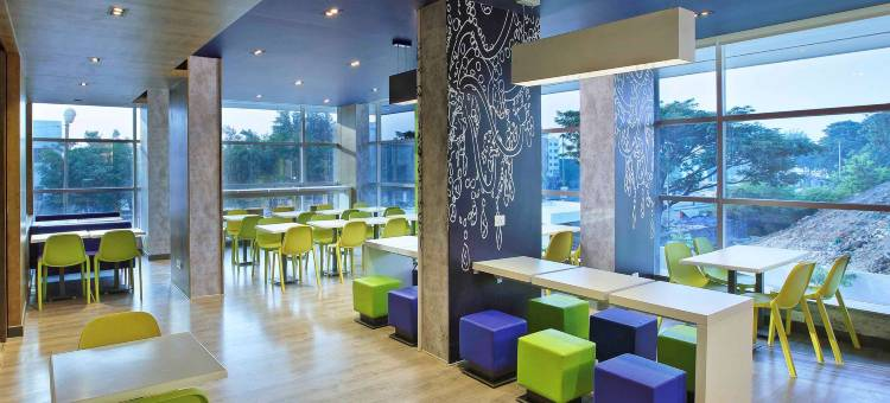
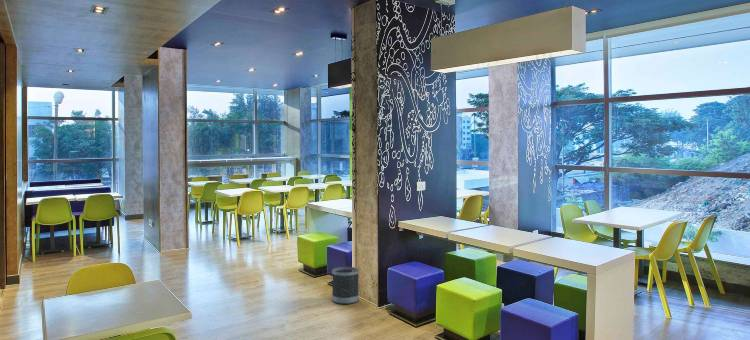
+ wastebasket (345, 284)
